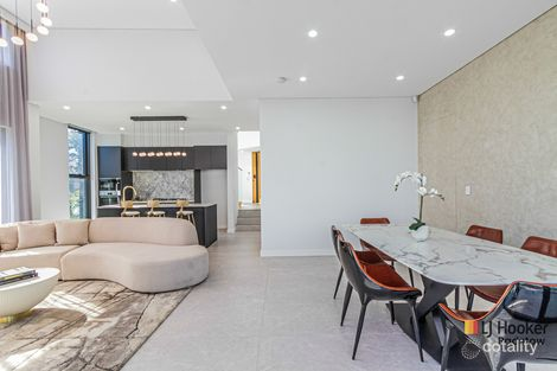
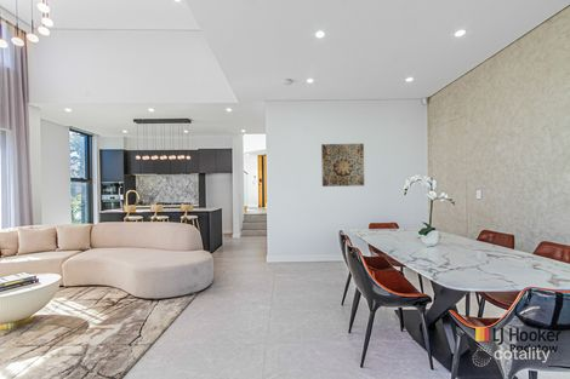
+ wall art (342, 165)
